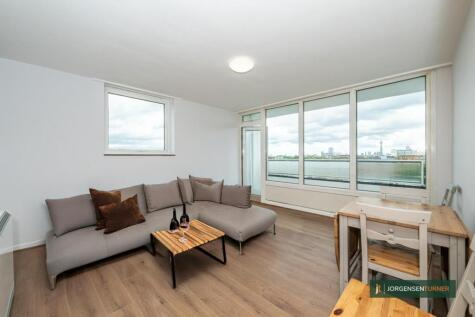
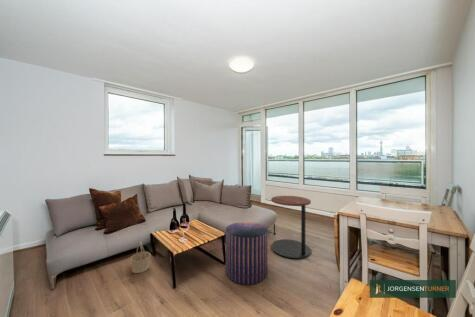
+ pouf (246, 249)
+ side table (301, 223)
+ basket (140, 254)
